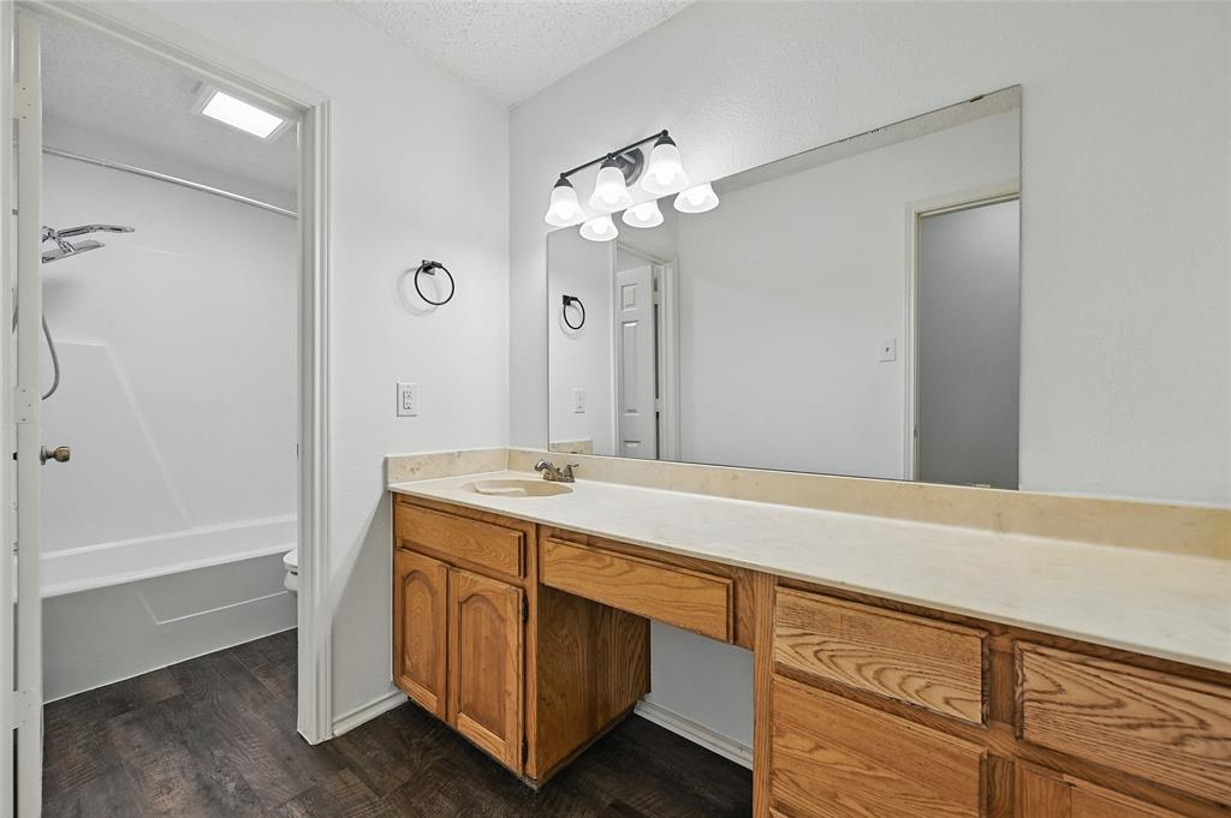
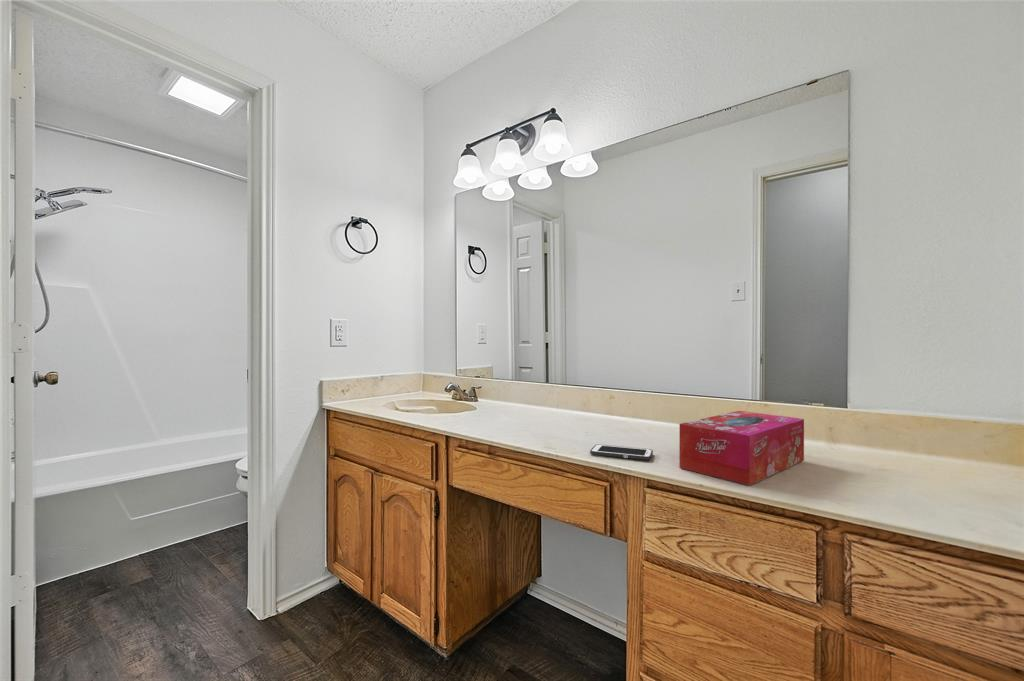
+ tissue box (743, 442)
+ cell phone (621, 452)
